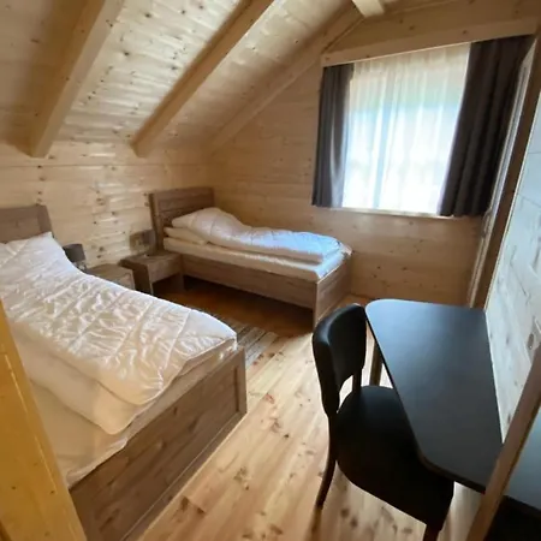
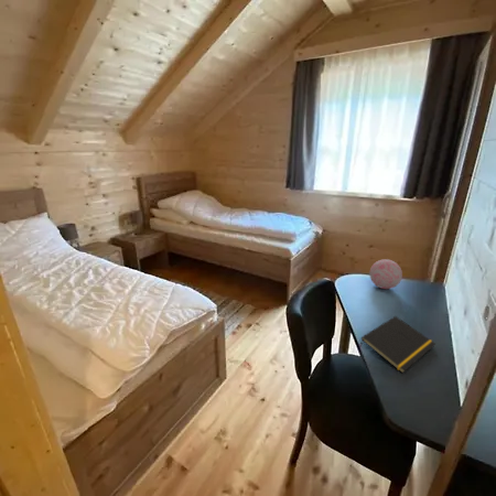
+ decorative orb (385, 273)
+ notepad (398, 341)
